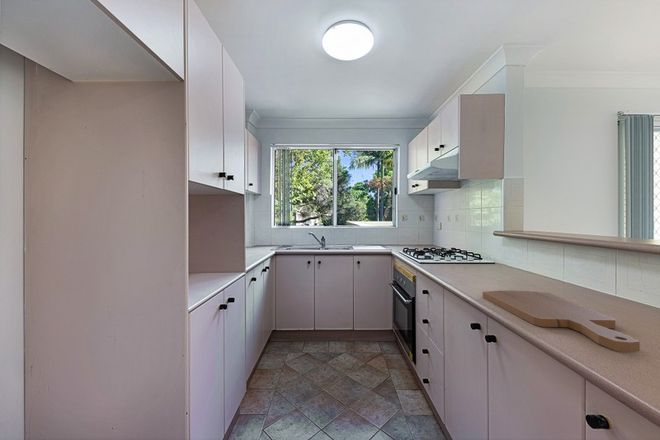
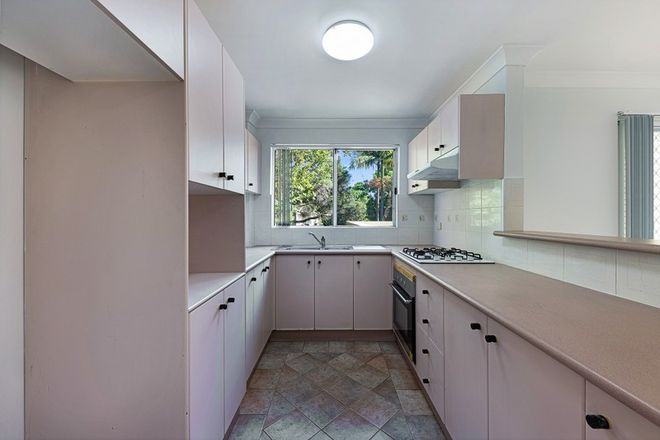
- cutting board (546, 309)
